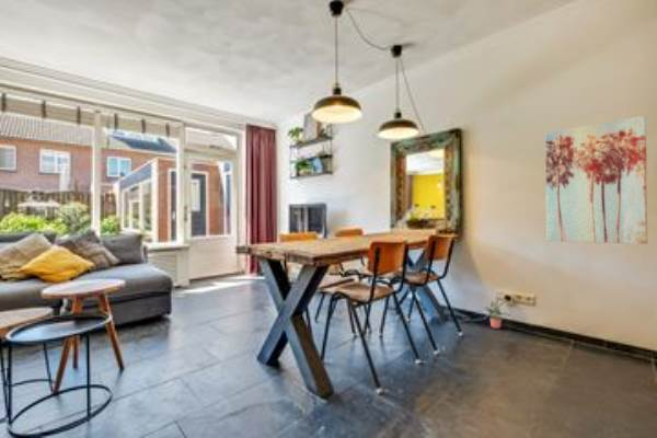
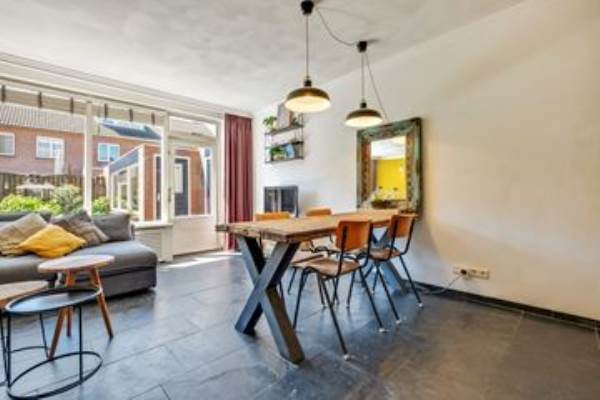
- potted plant (498, 314)
- wall art (591, 183)
